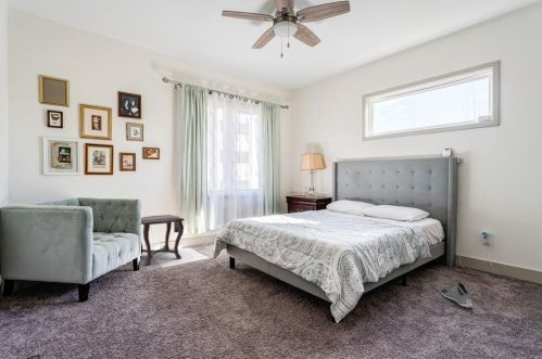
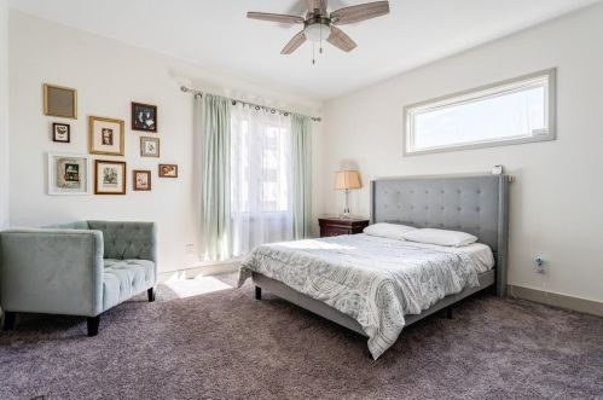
- sneaker (456, 291)
- side table (165, 238)
